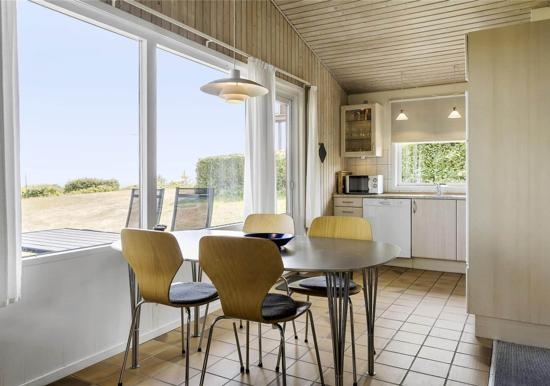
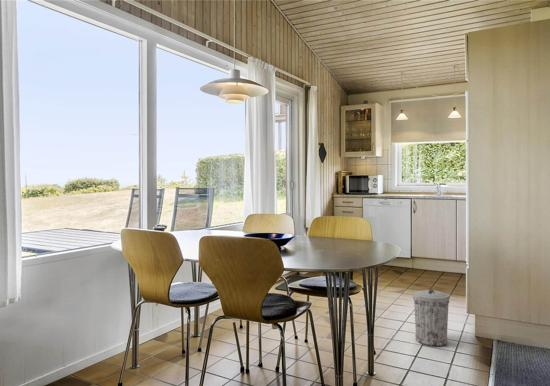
+ trash can (431, 315)
